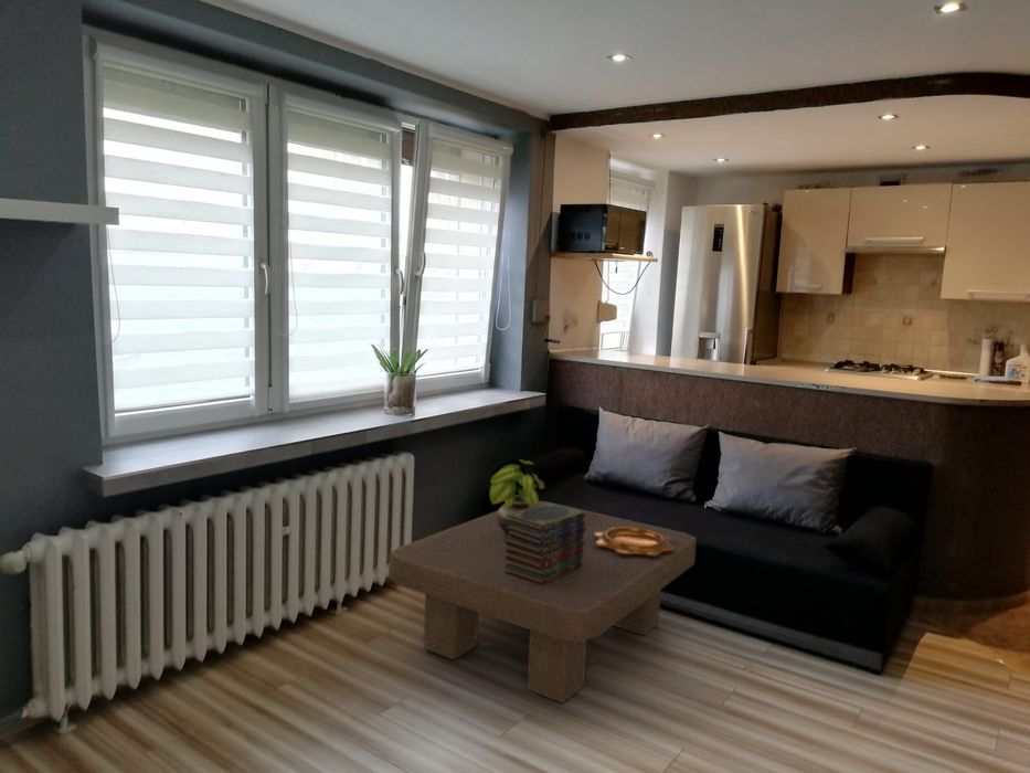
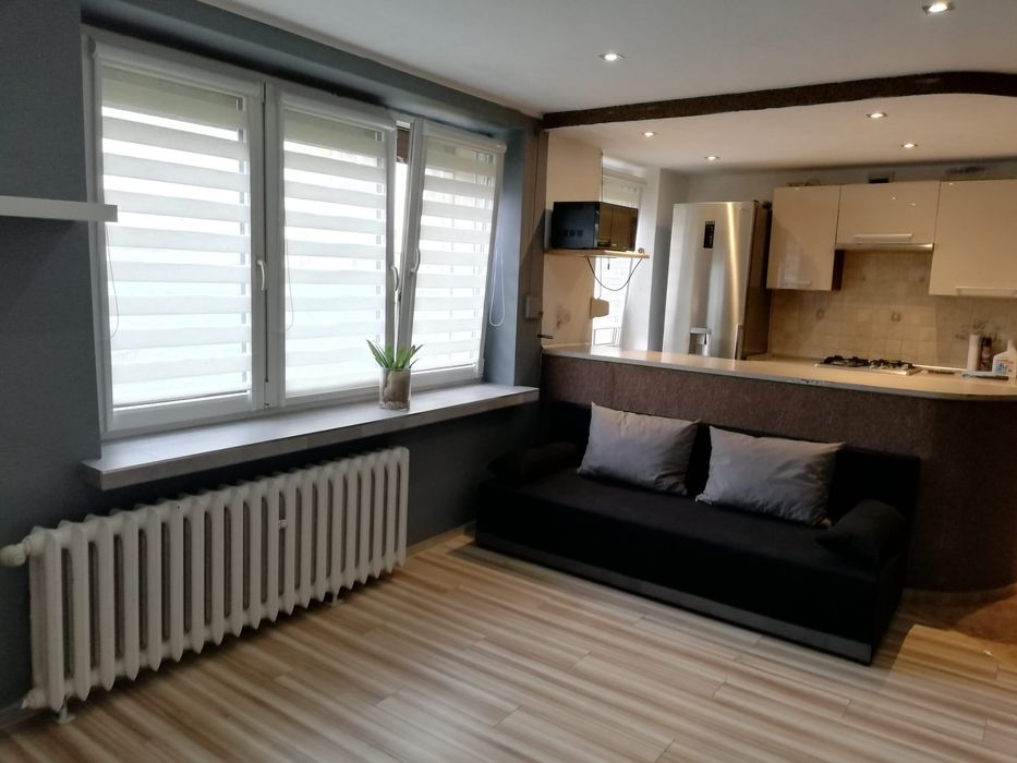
- book stack (544, 541)
- potted plant (522, 498)
- coffee table (549, 590)
- decorative bowl (634, 540)
